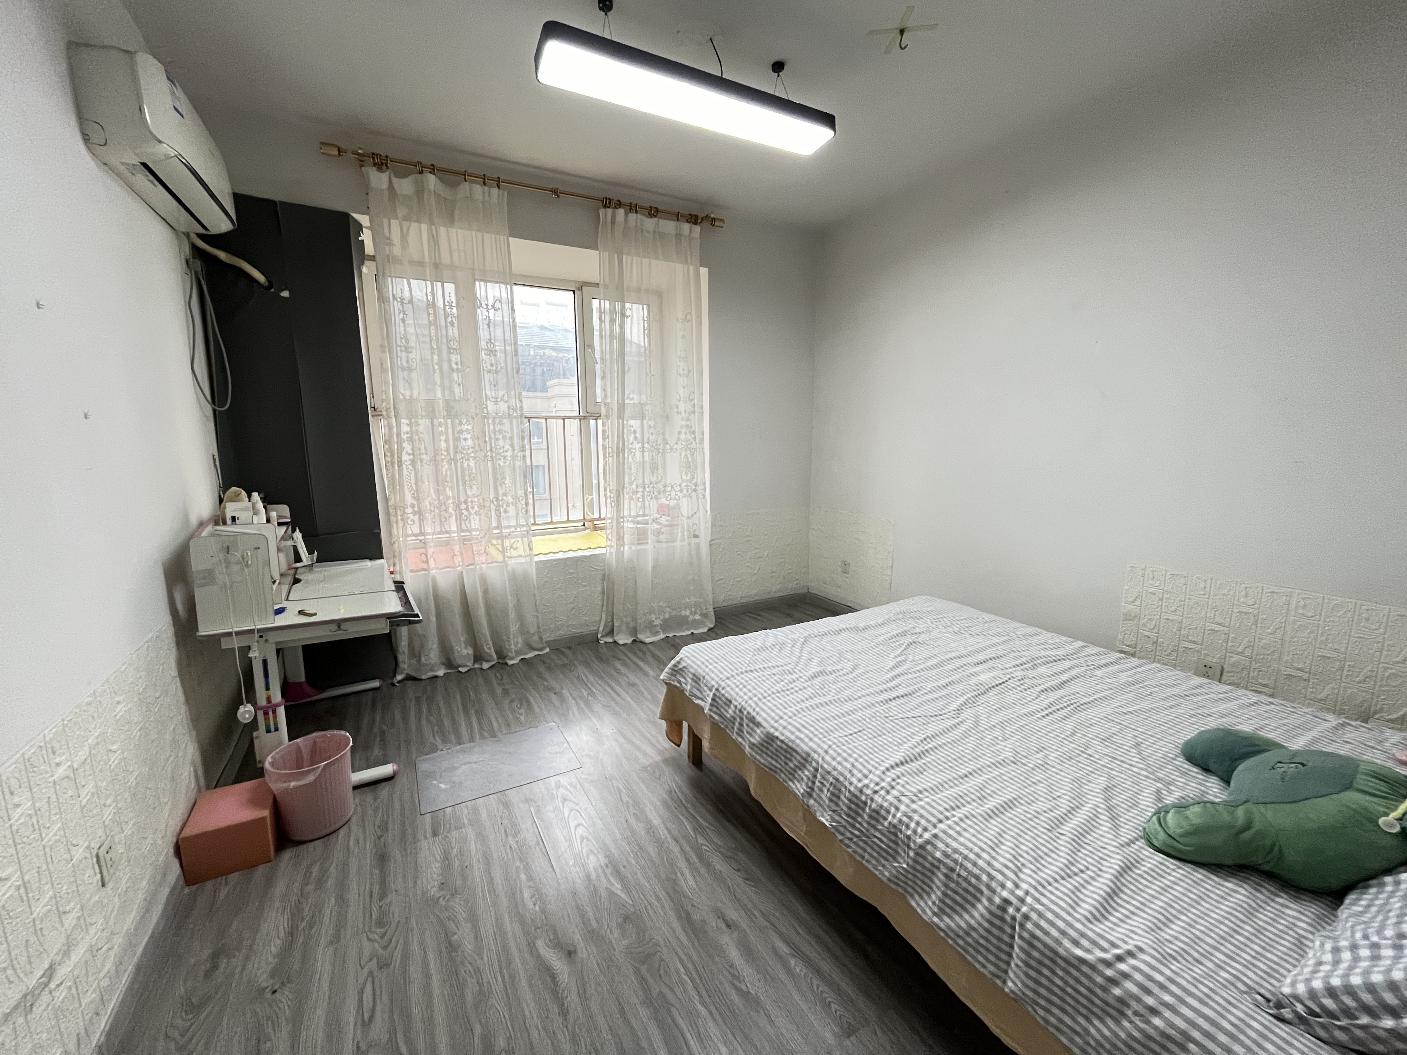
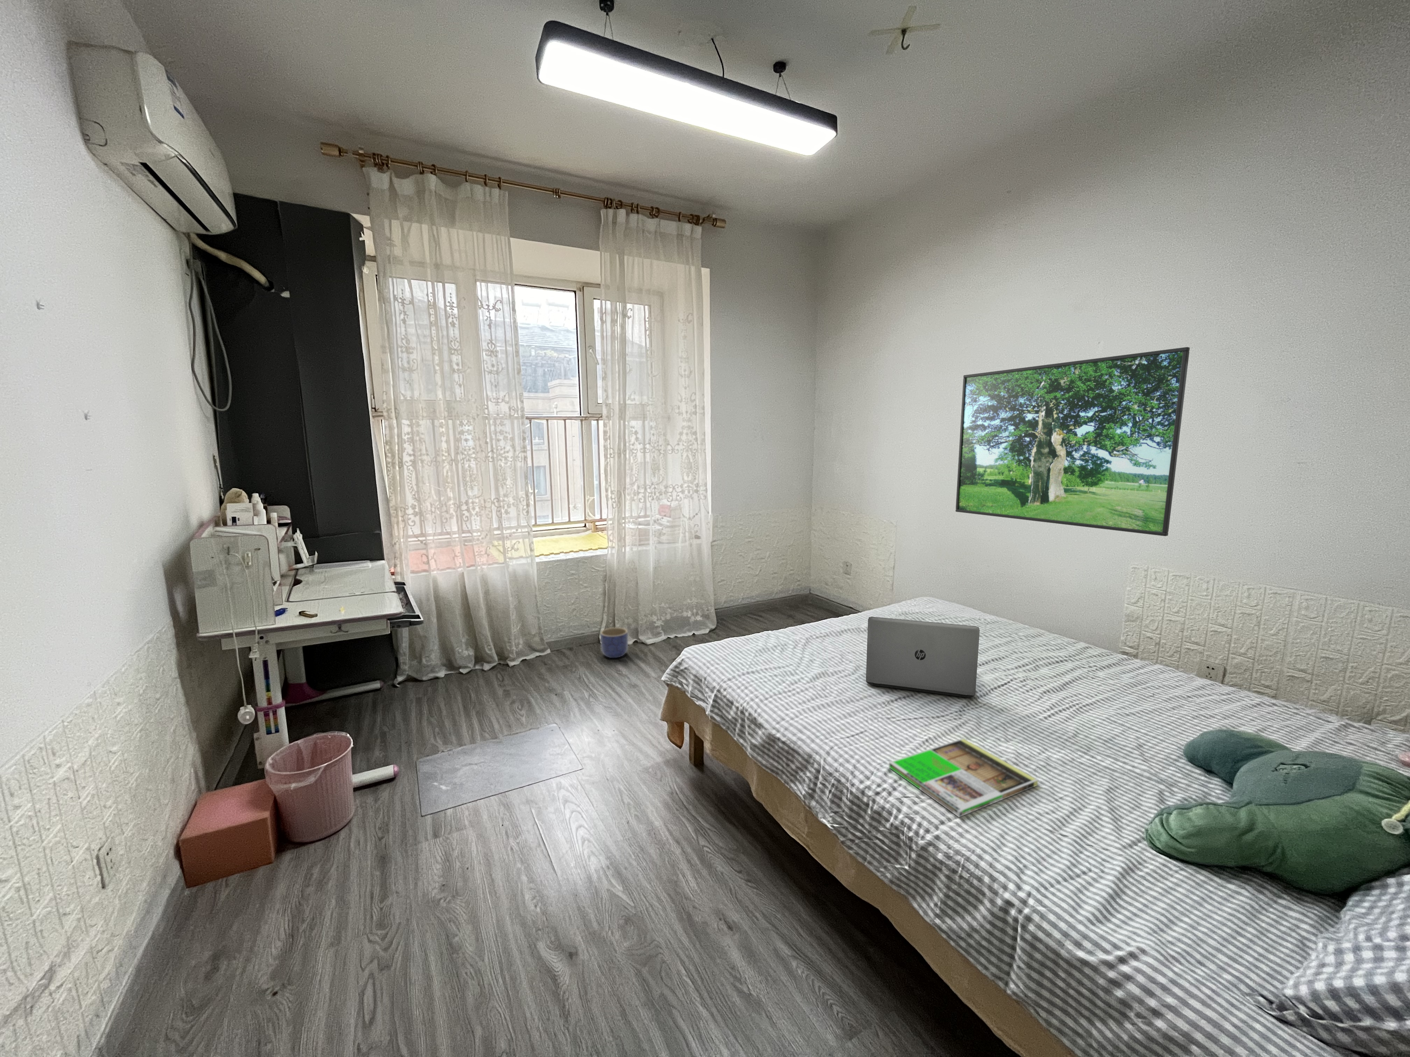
+ planter (614, 643)
+ laptop (919, 645)
+ magazine (961, 773)
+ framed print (1051, 444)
